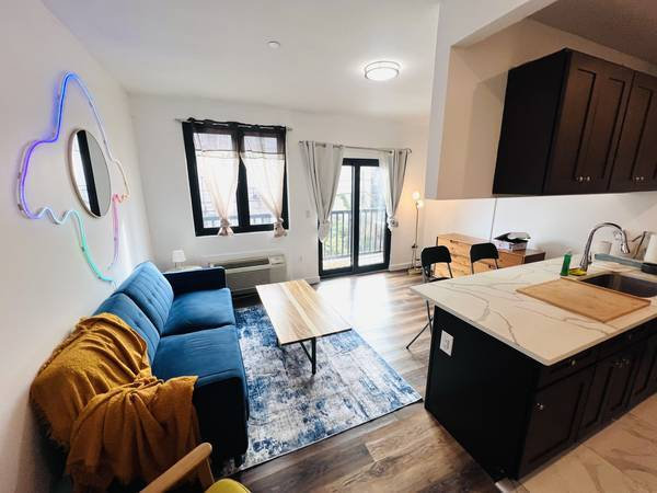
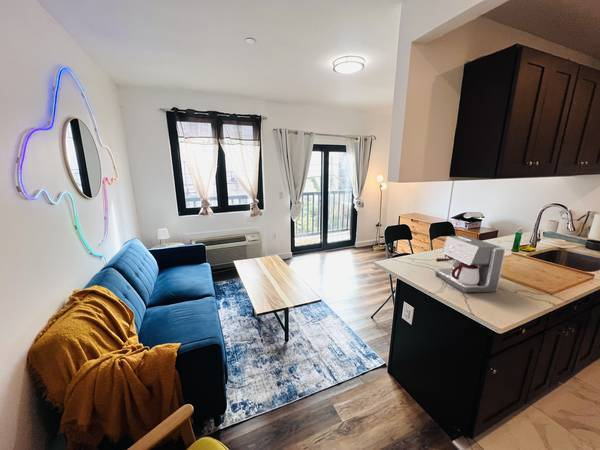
+ coffee maker (466, 261)
